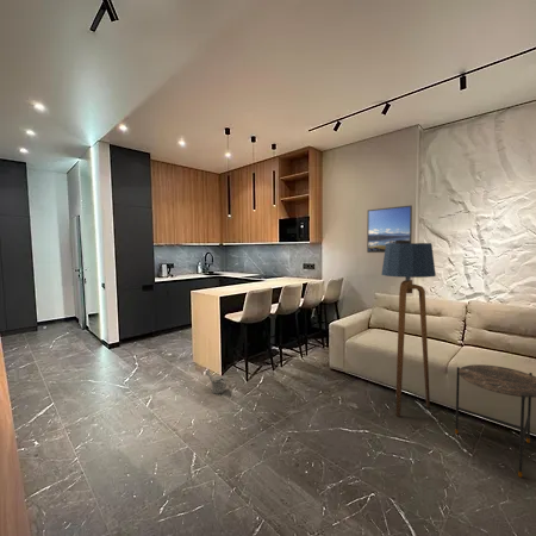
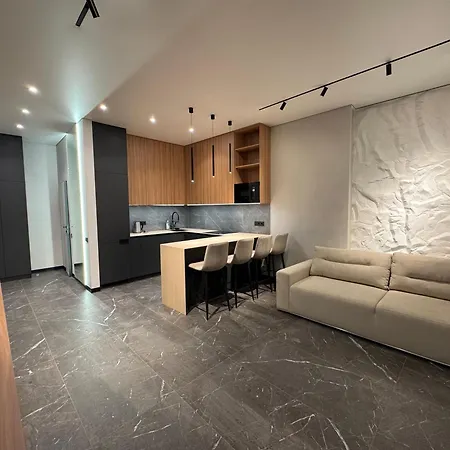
- floor lamp (404, 326)
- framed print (388, 230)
- watering can (216, 382)
- side table (498, 419)
